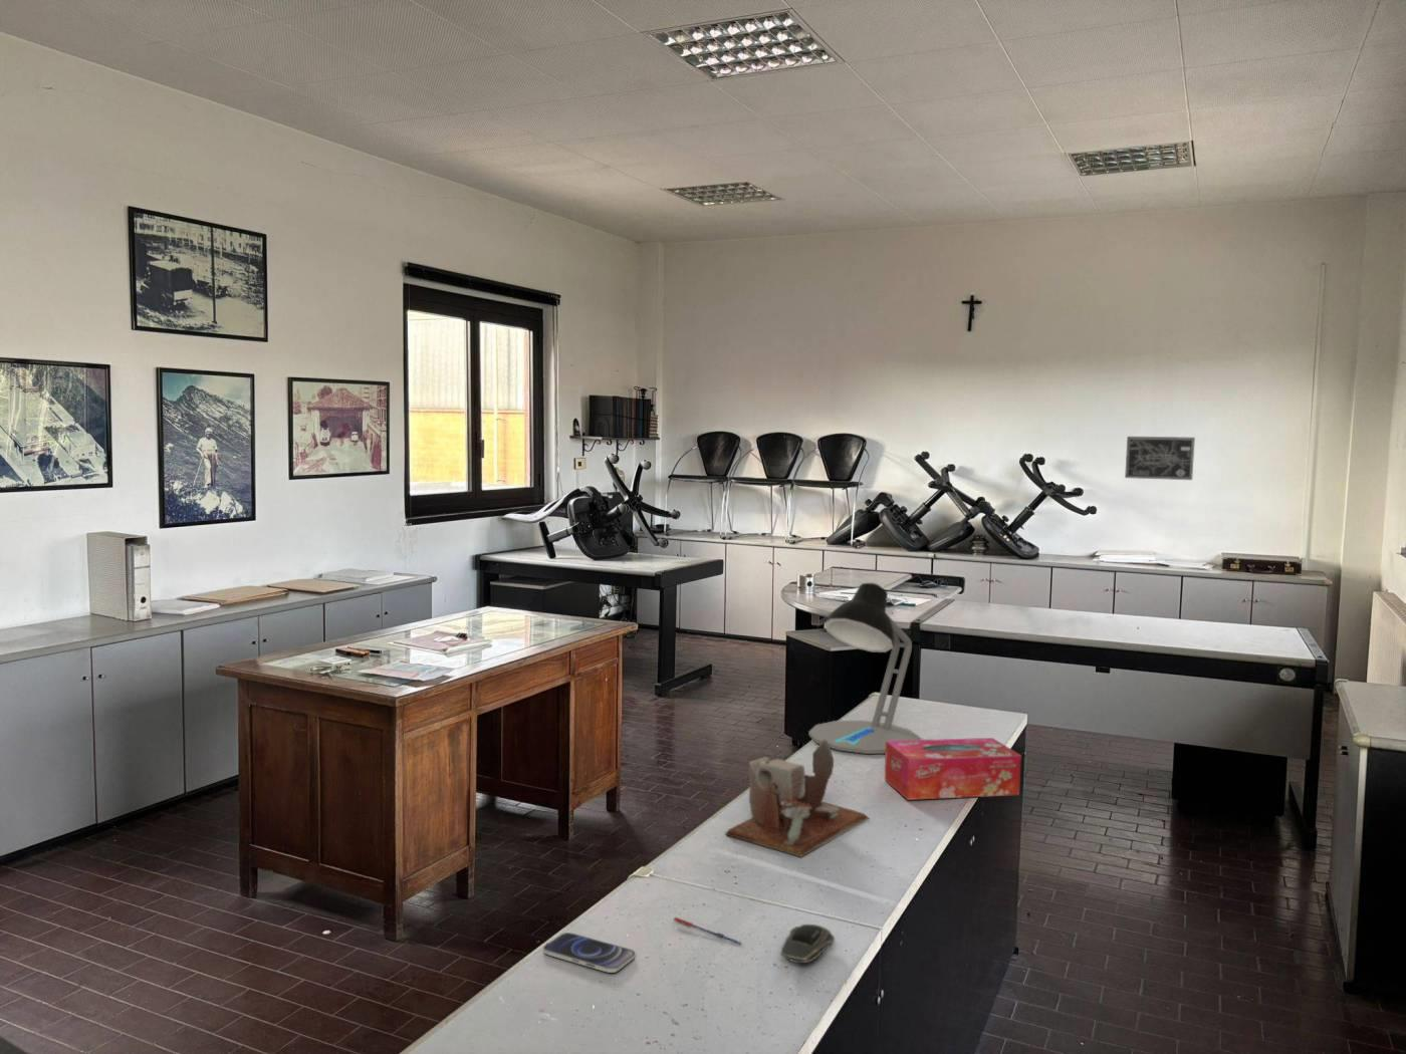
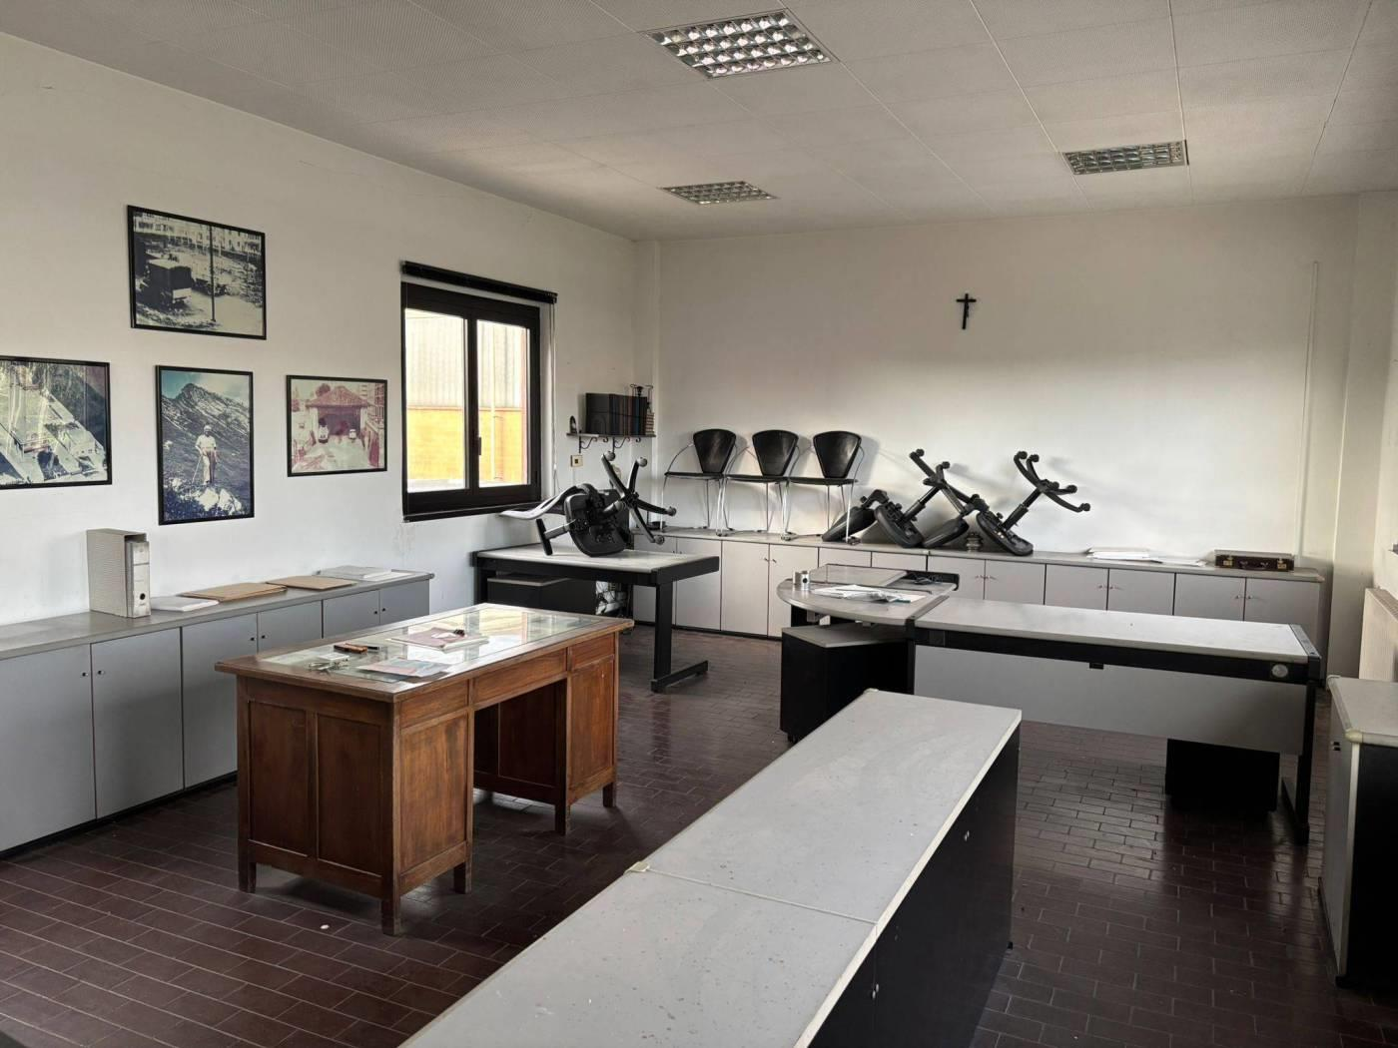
- desk organizer (800, 784)
- desk lamp (873, 651)
- wall art (1159, 457)
- tissue box (951, 767)
- pen (707, 930)
- smartphone (589, 952)
- computer mouse (806, 941)
